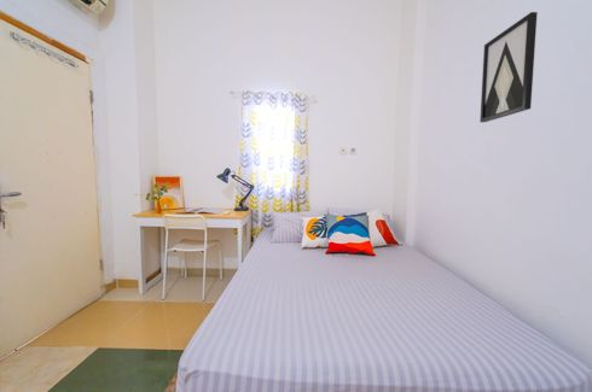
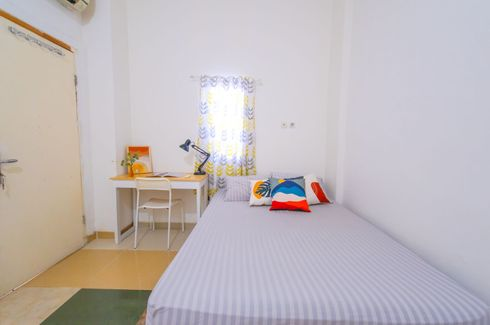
- wall art (505, 74)
